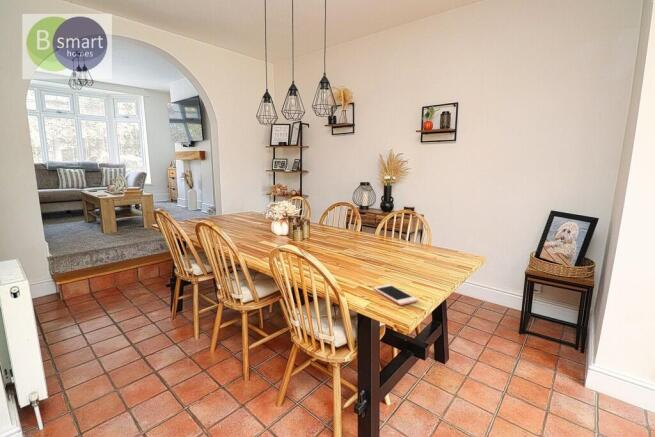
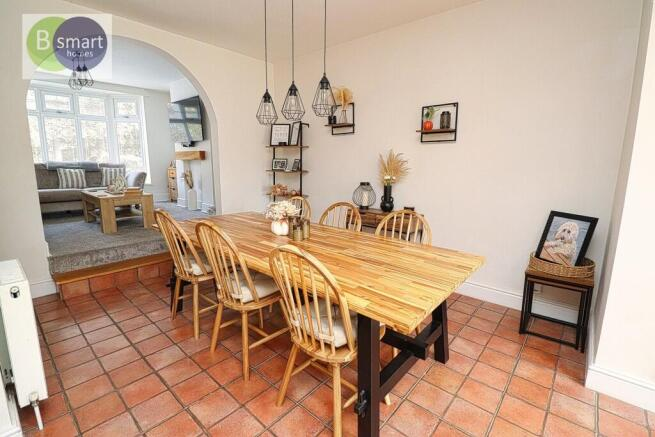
- cell phone (394, 294)
